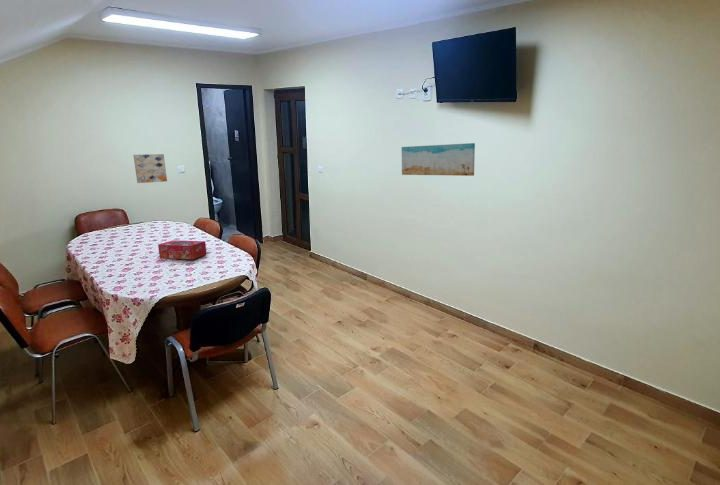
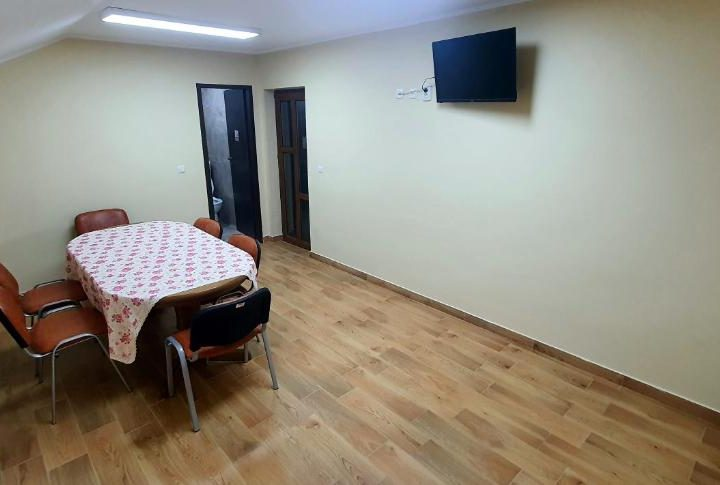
- tissue box (182, 249)
- wall art (435, 160)
- wall art (150, 168)
